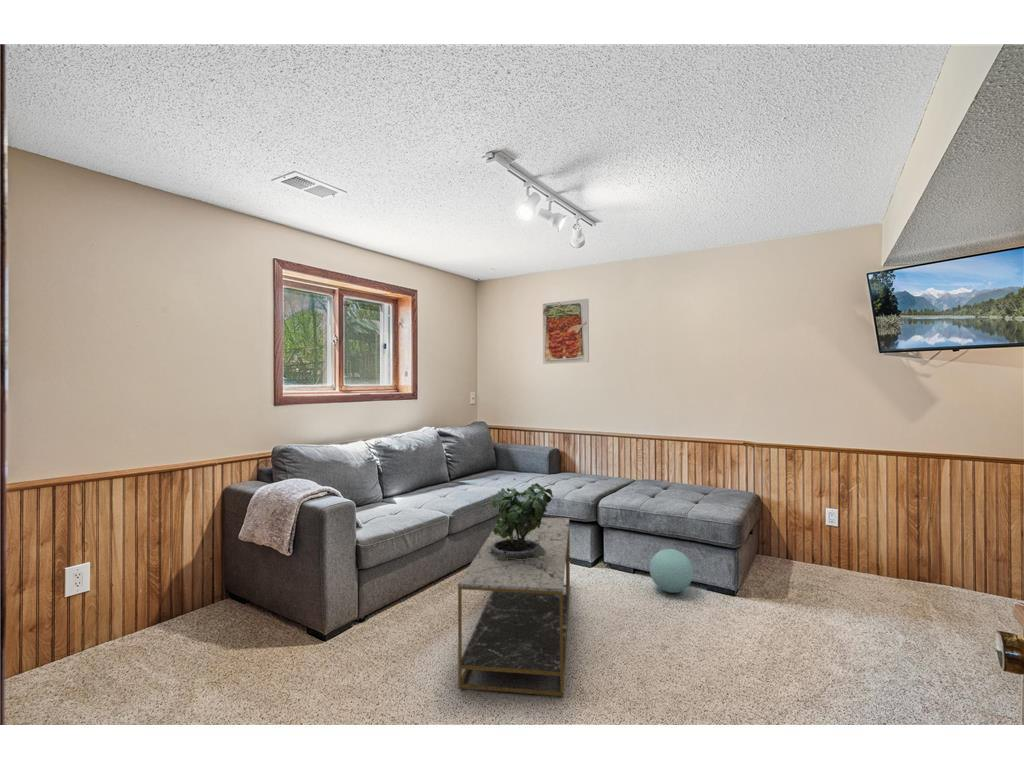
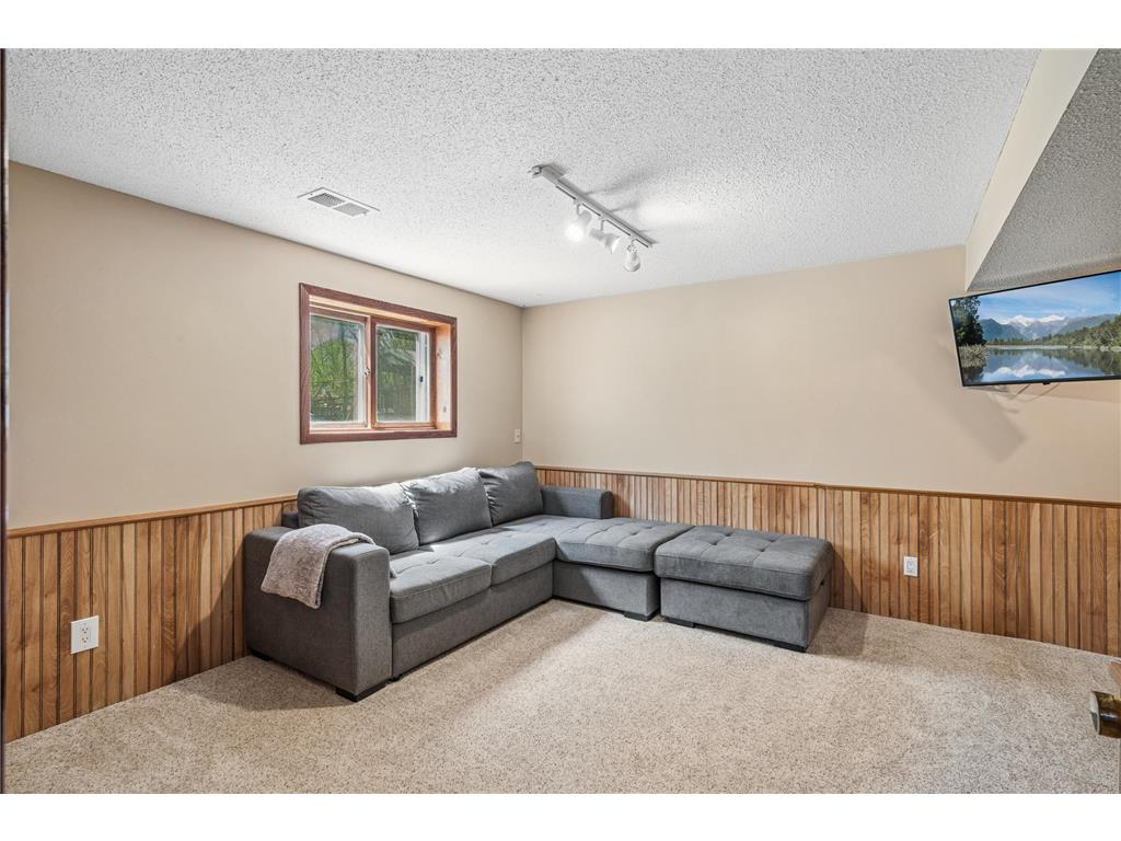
- coffee table (525, 585)
- potted plant (520, 515)
- ball (670, 570)
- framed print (565, 332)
